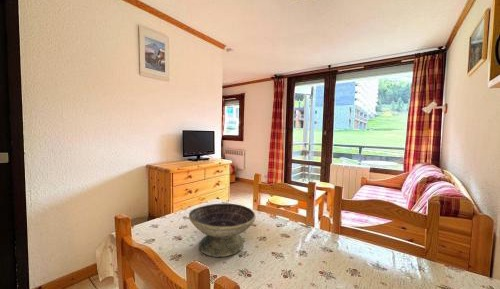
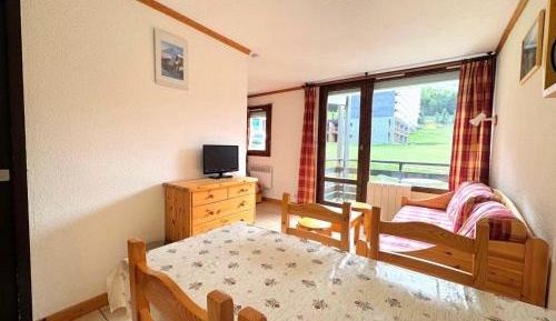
- decorative bowl (222, 227)
